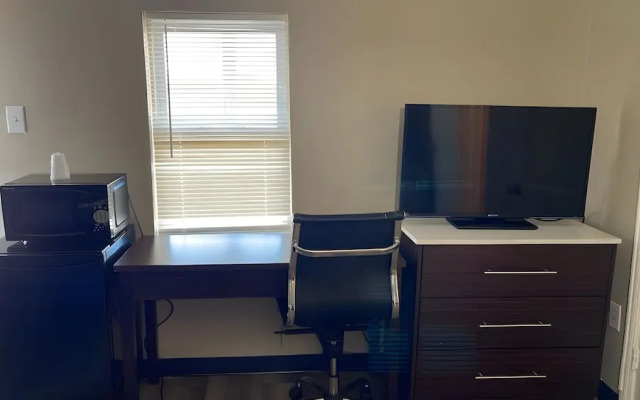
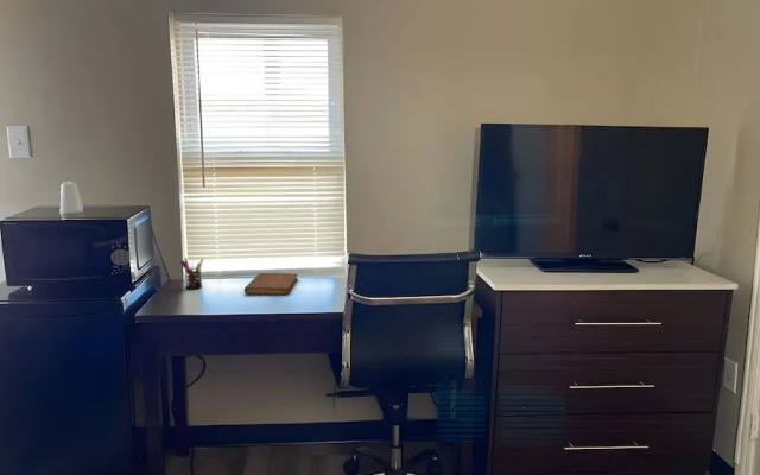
+ pen holder (192, 272)
+ notebook (272, 283)
